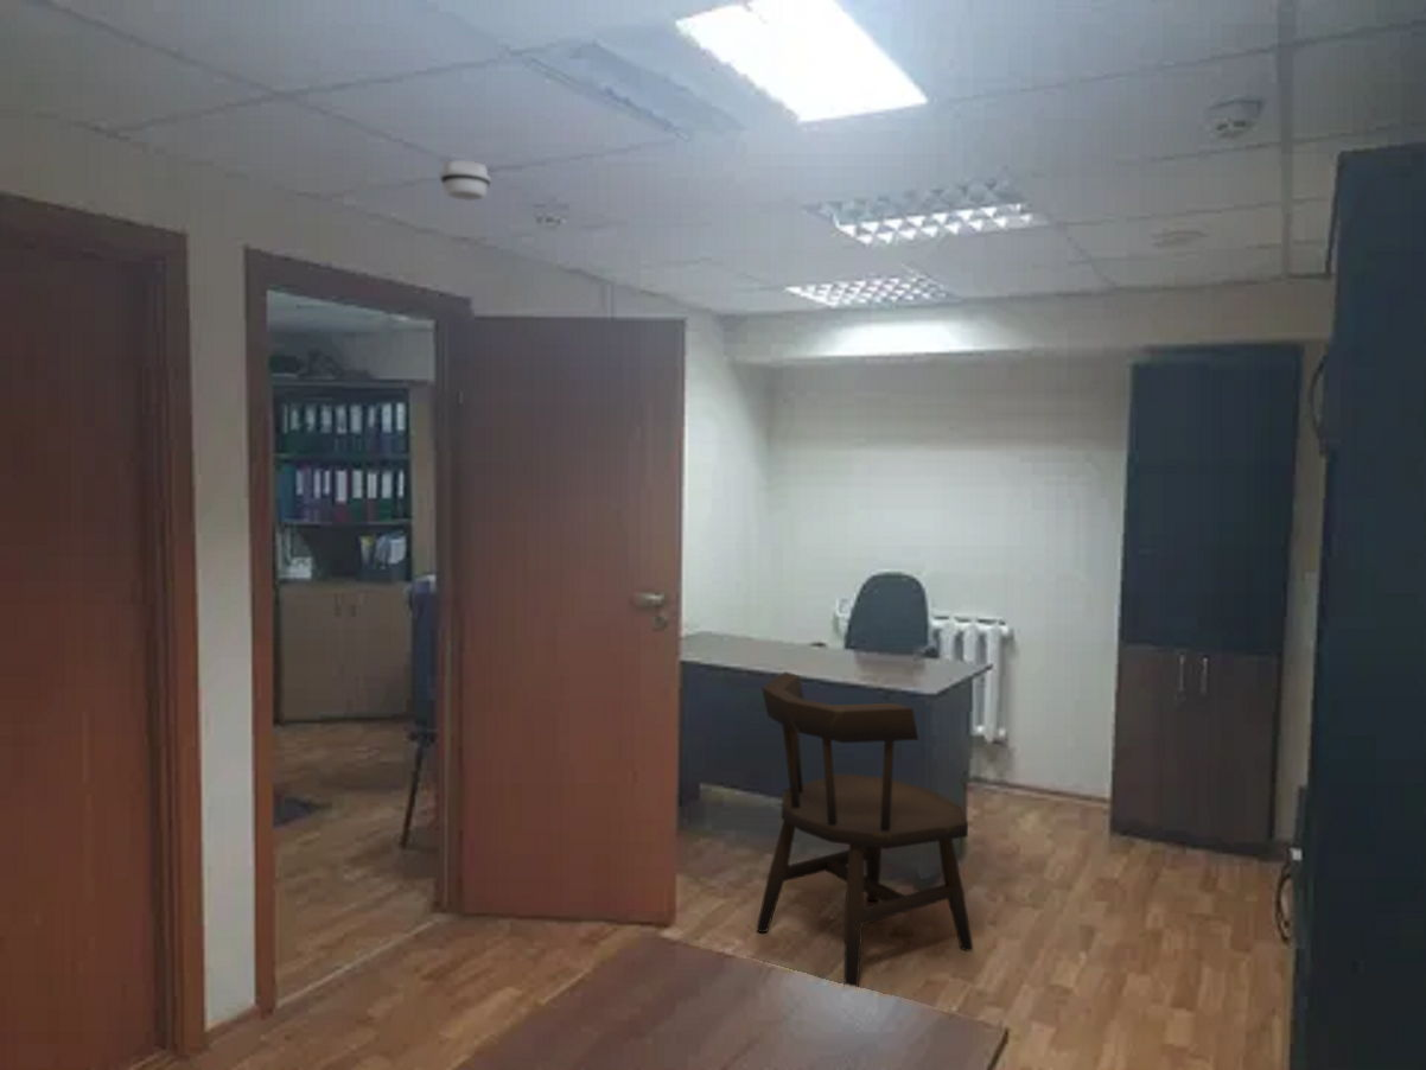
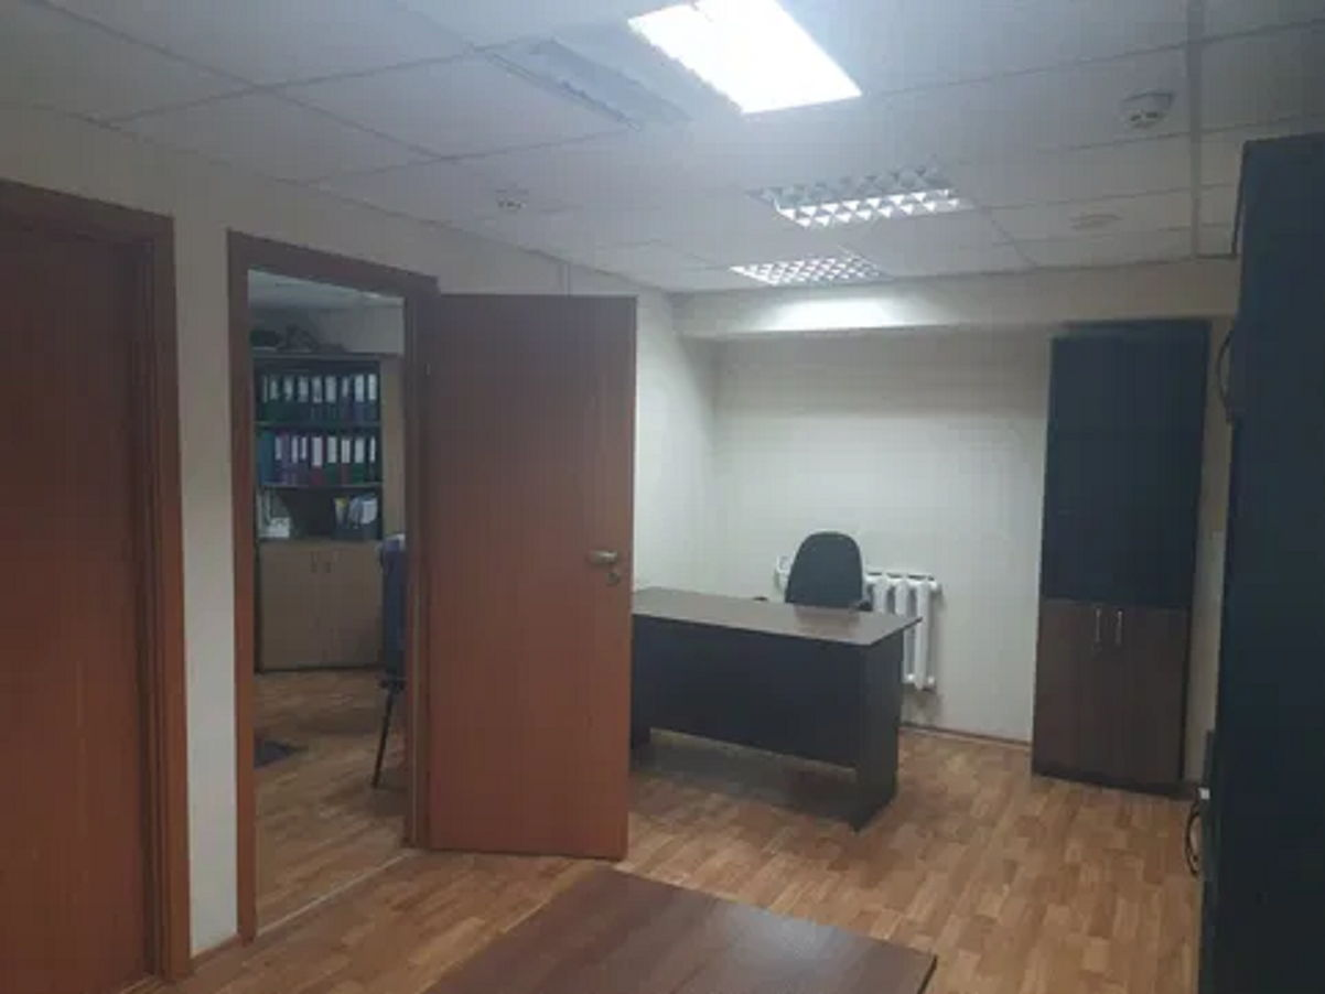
- dining chair (860, 814)
- smoke detector (465, 180)
